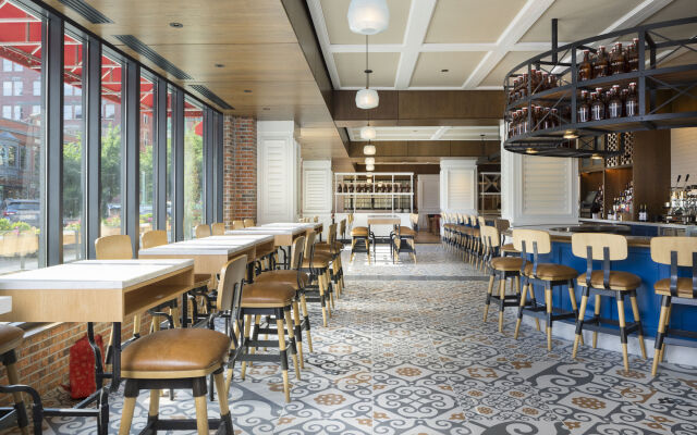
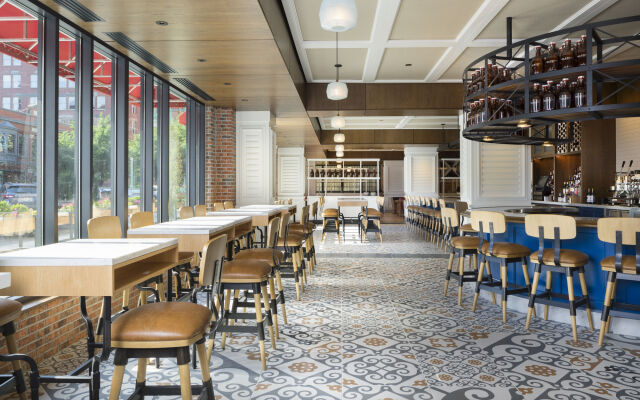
- backpack (83, 362)
